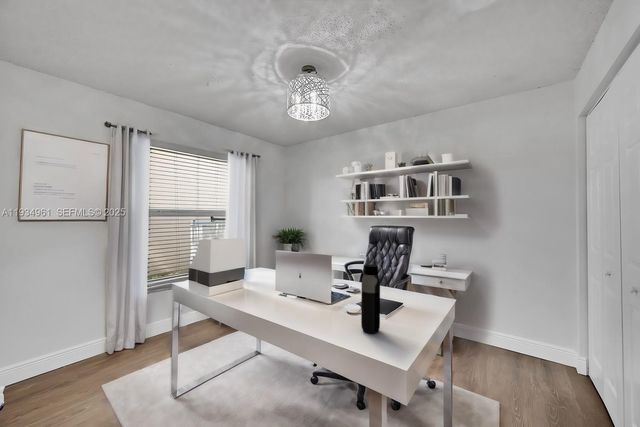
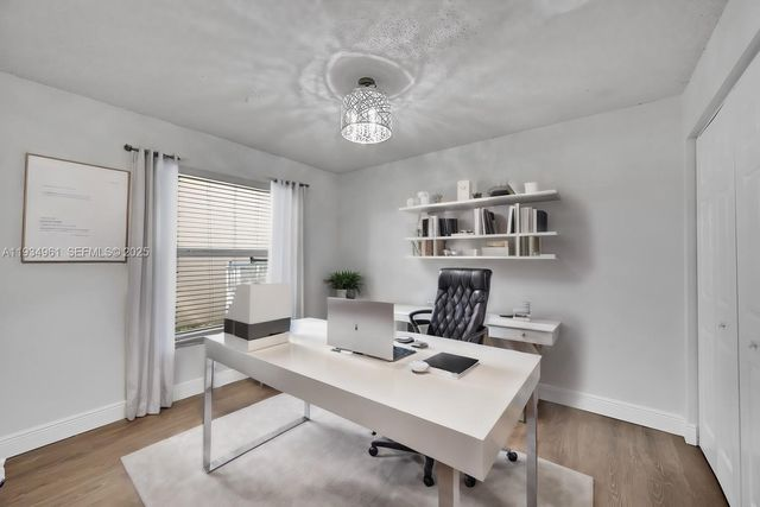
- water bottle (370, 297)
